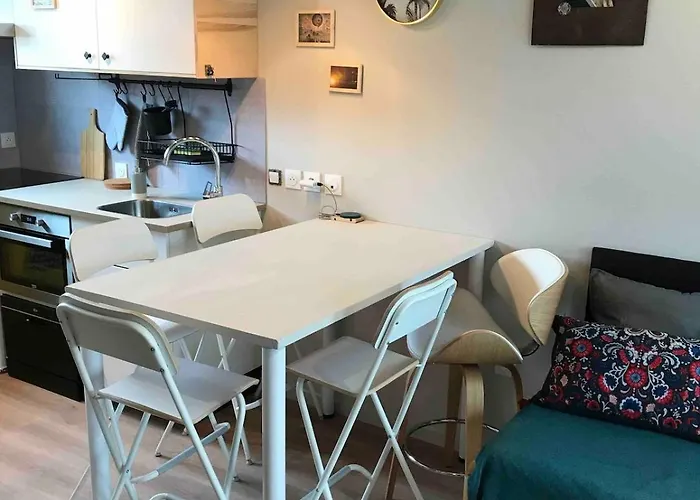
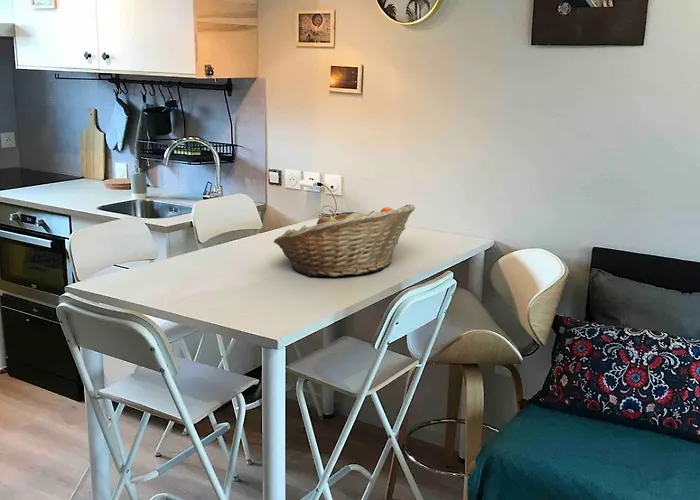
+ fruit basket (347, 235)
